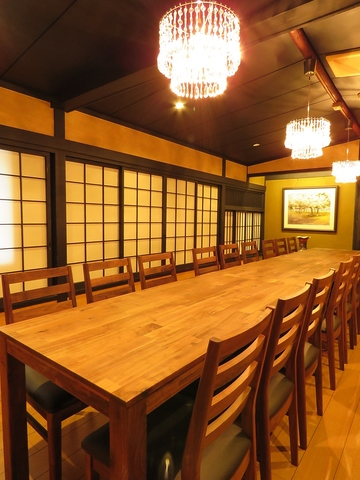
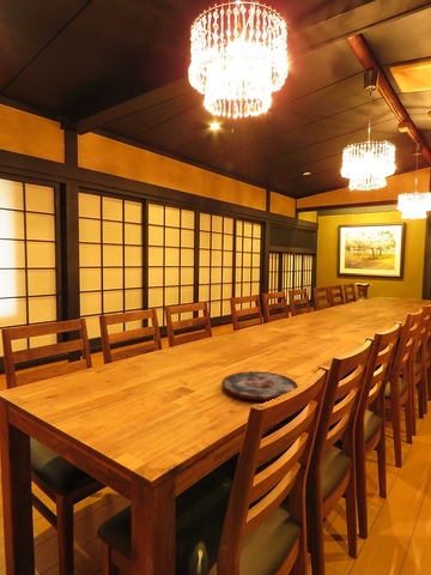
+ plate (259, 385)
